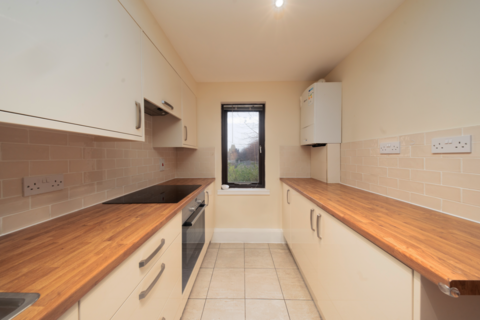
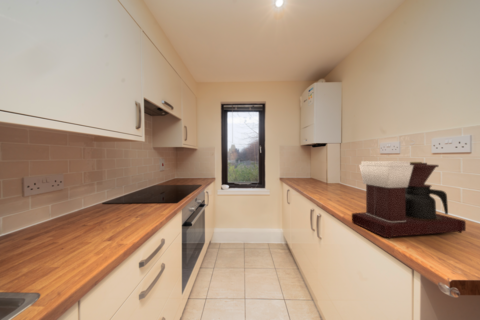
+ coffee maker (404, 194)
